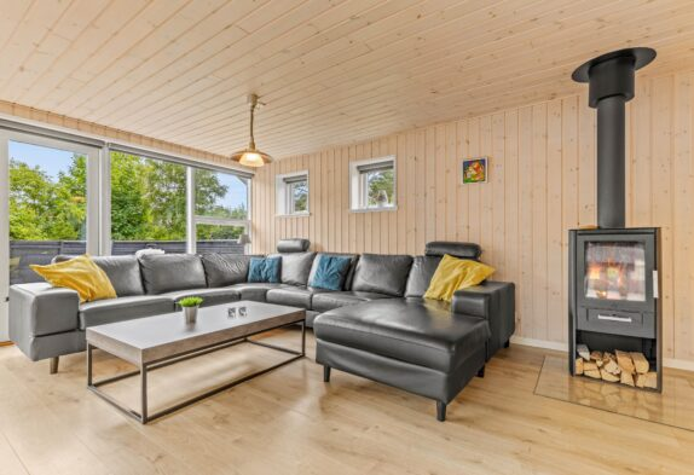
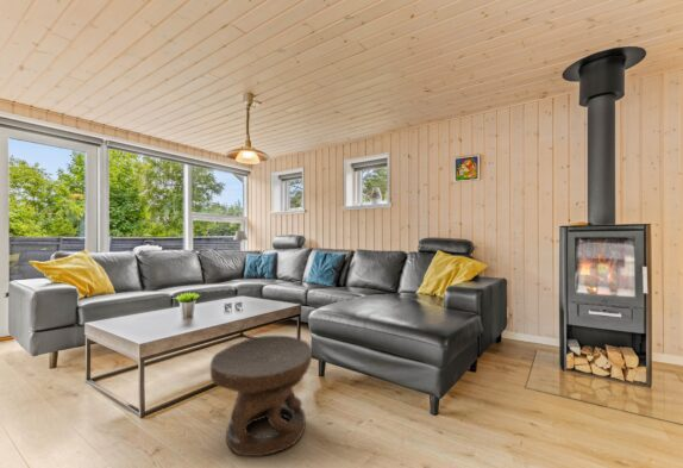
+ carved stool (267, 389)
